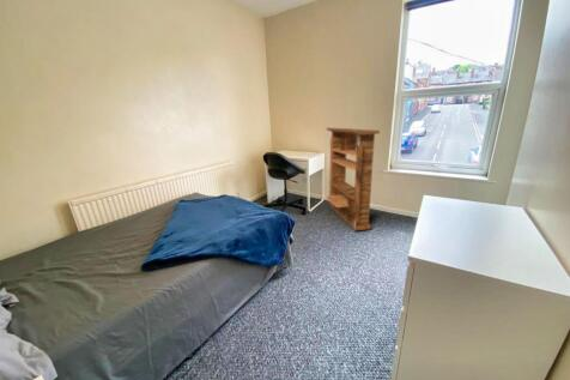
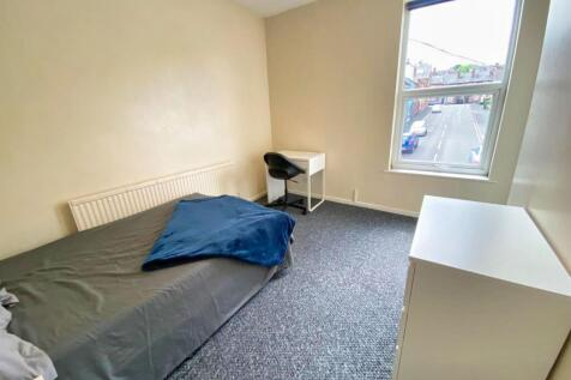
- bookshelf (345, 174)
